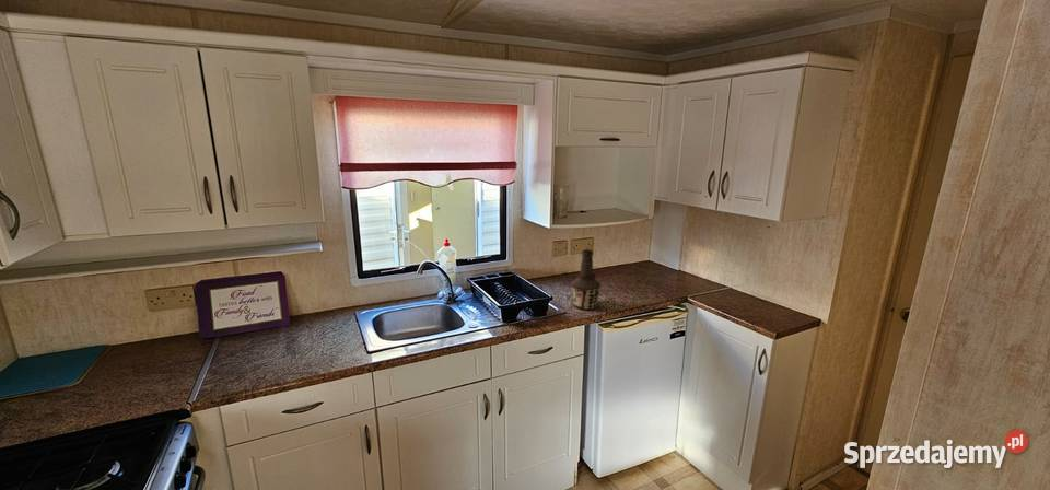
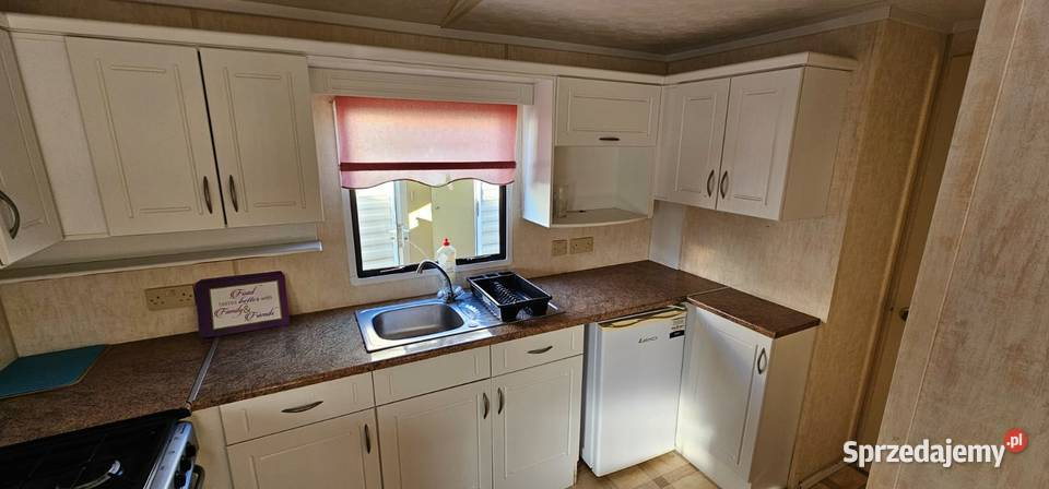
- bottle (585, 278)
